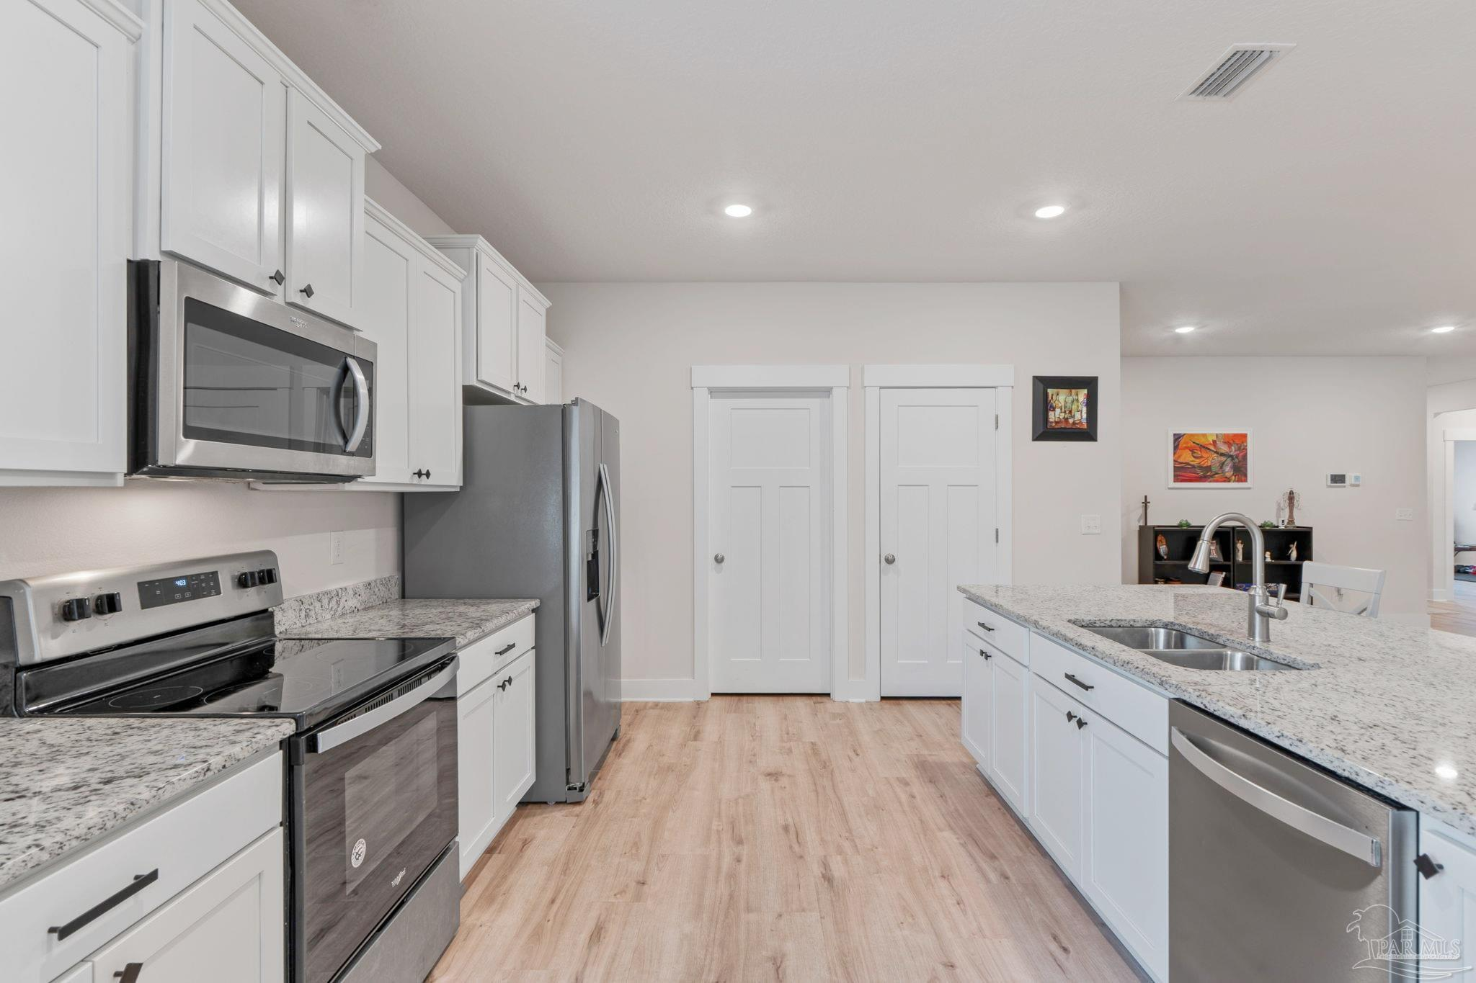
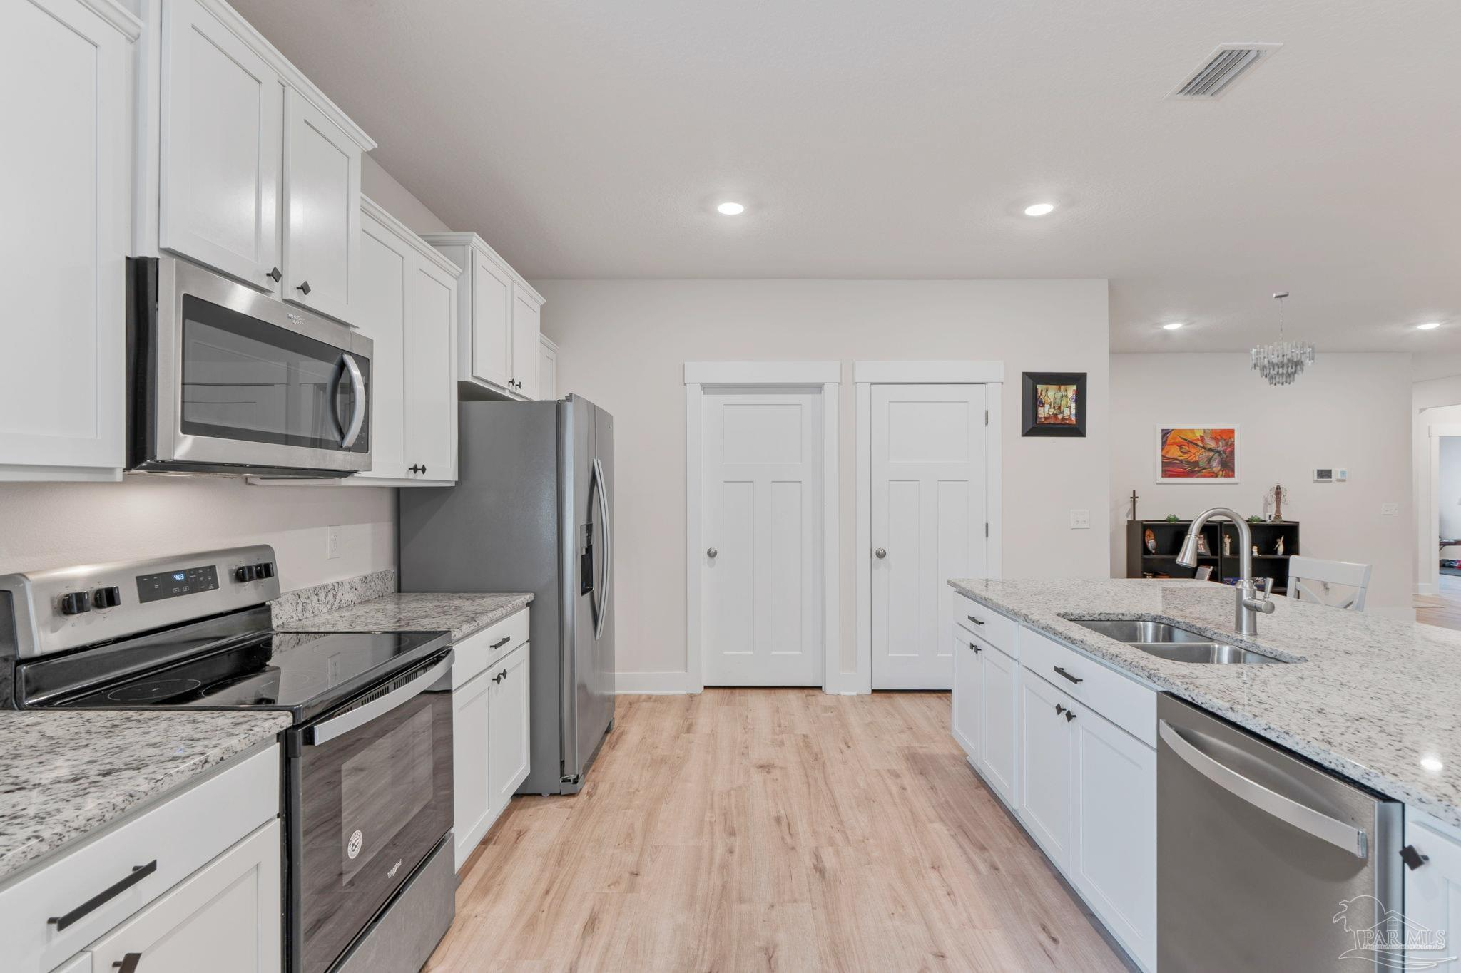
+ chandelier (1281, 339)
